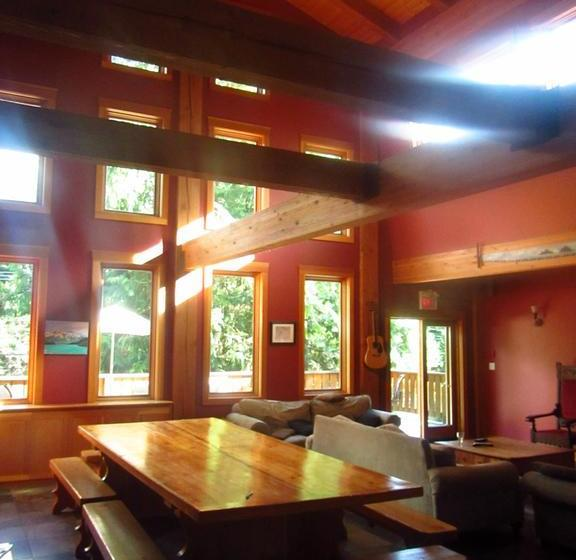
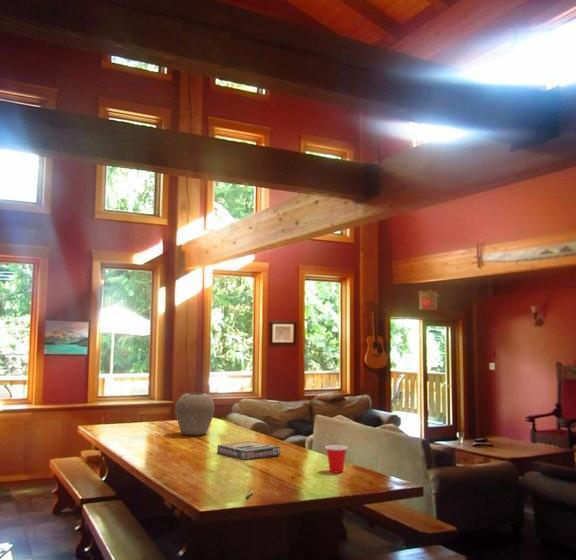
+ vase (194, 413)
+ cup (336, 459)
+ video game box (248, 450)
